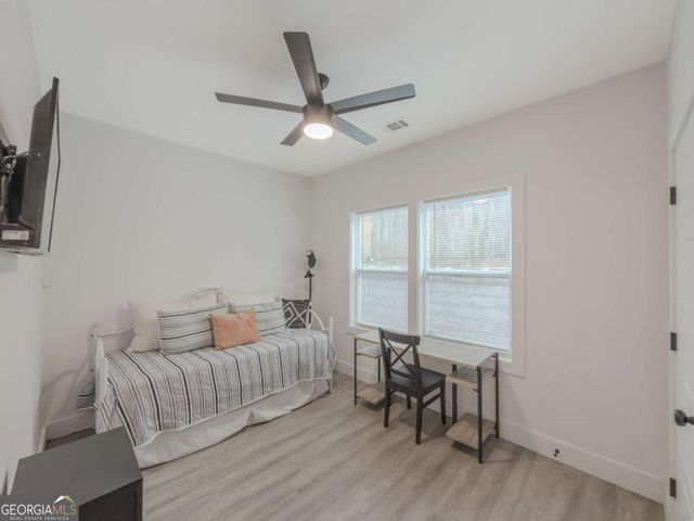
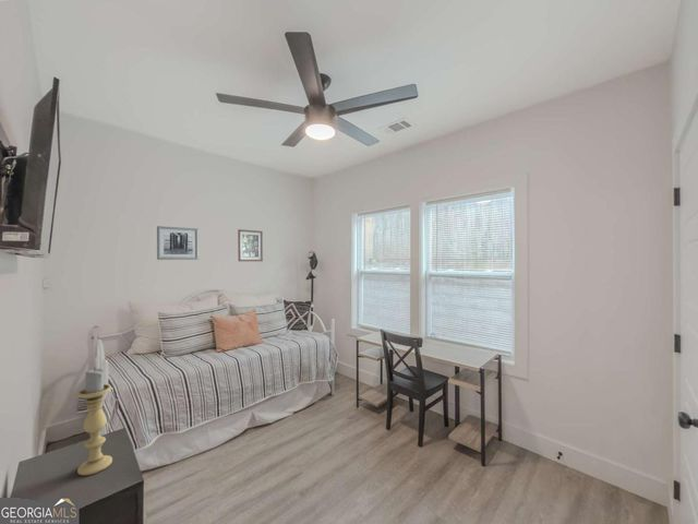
+ wall art (178, 243)
+ candle holder (95, 417)
+ wall art (250, 246)
